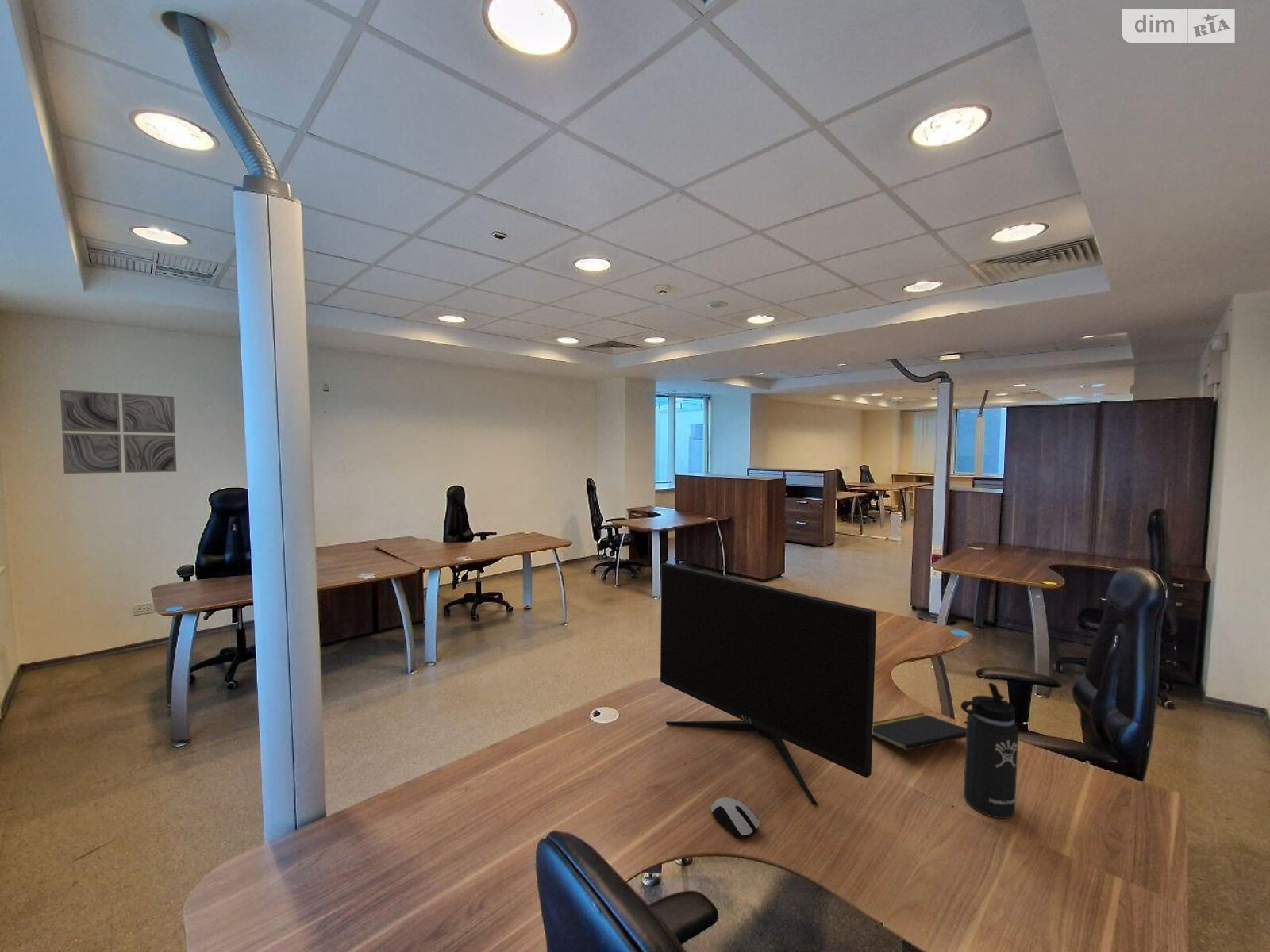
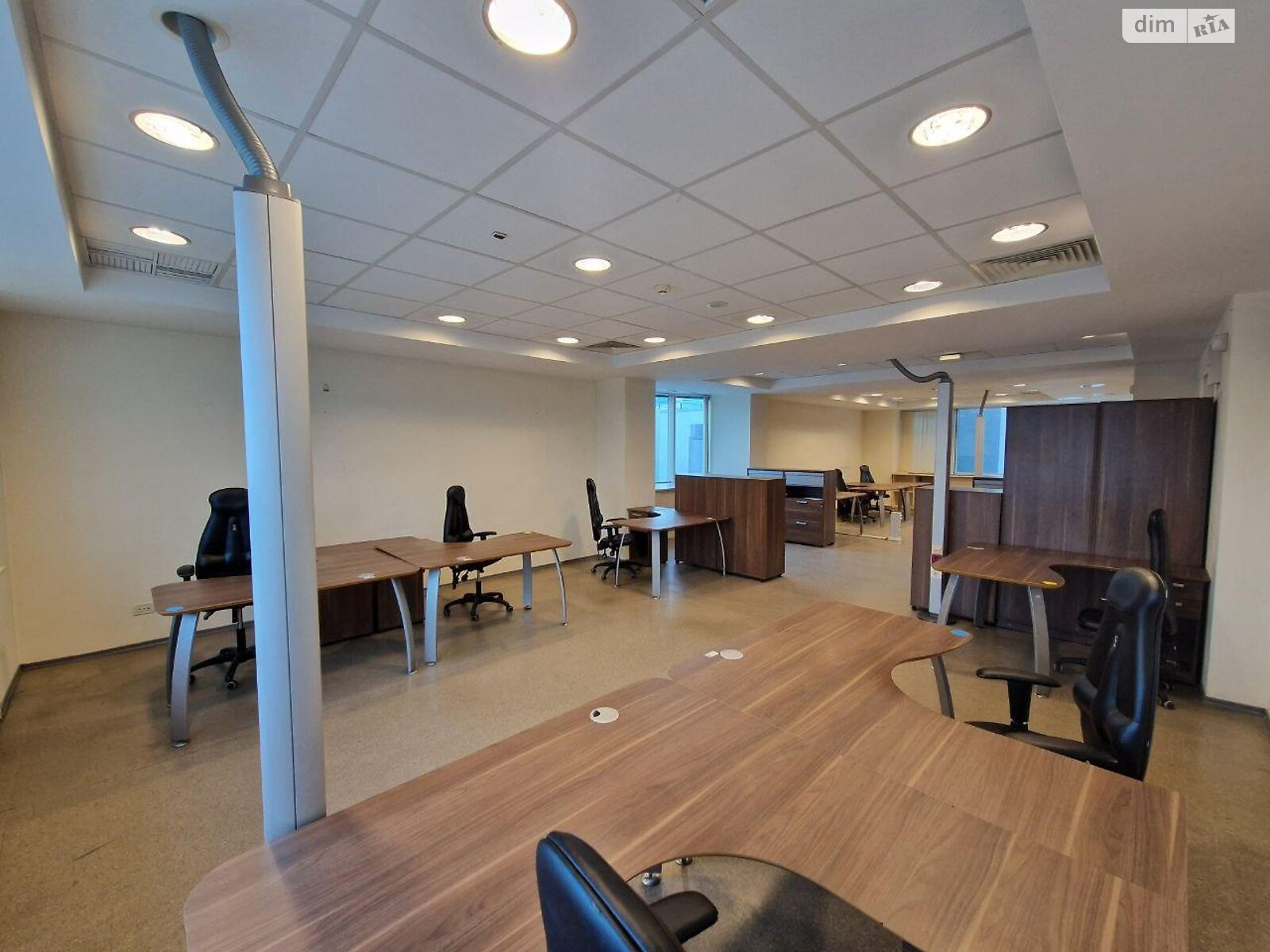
- thermos bottle (986, 743)
- notepad (914, 730)
- computer monitor (759, 661)
- wall art (120, 434)
- computer mouse (733, 812)
